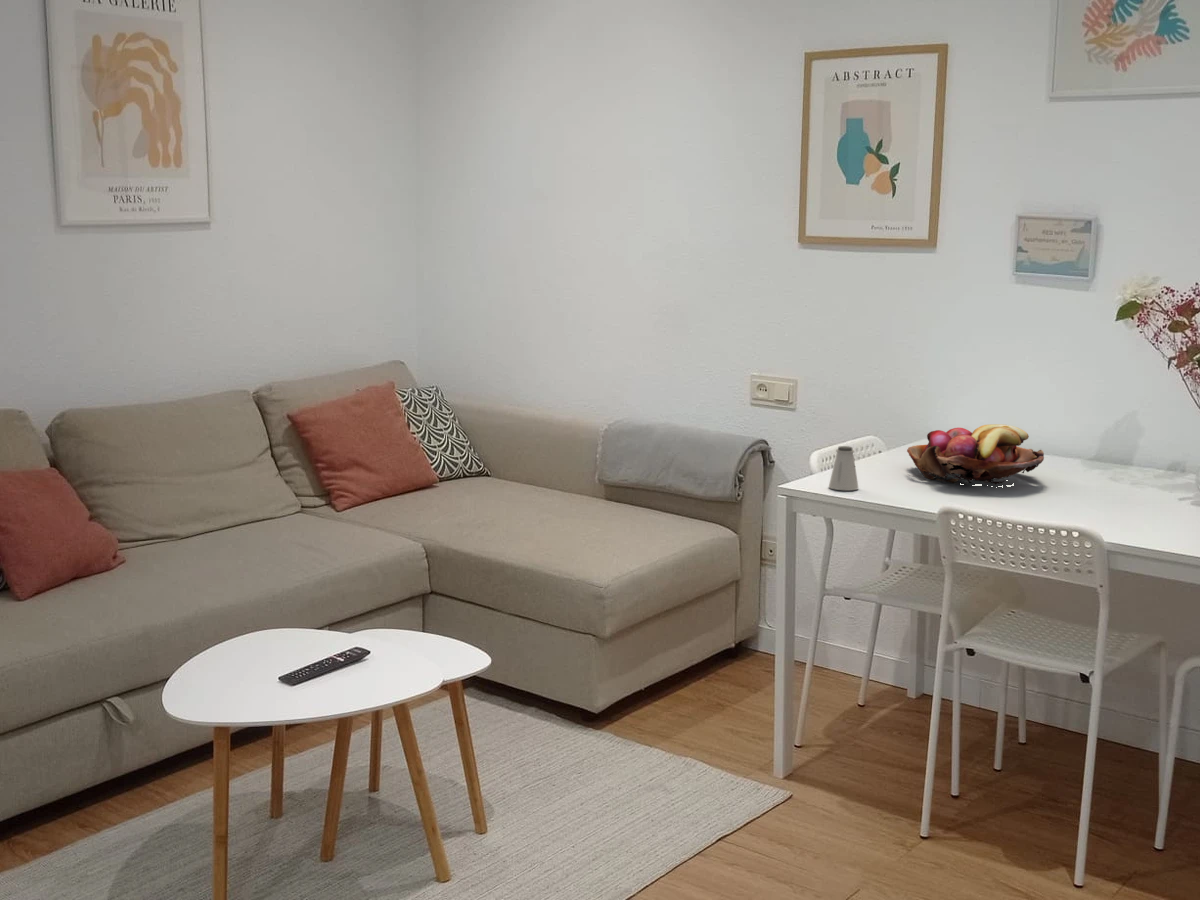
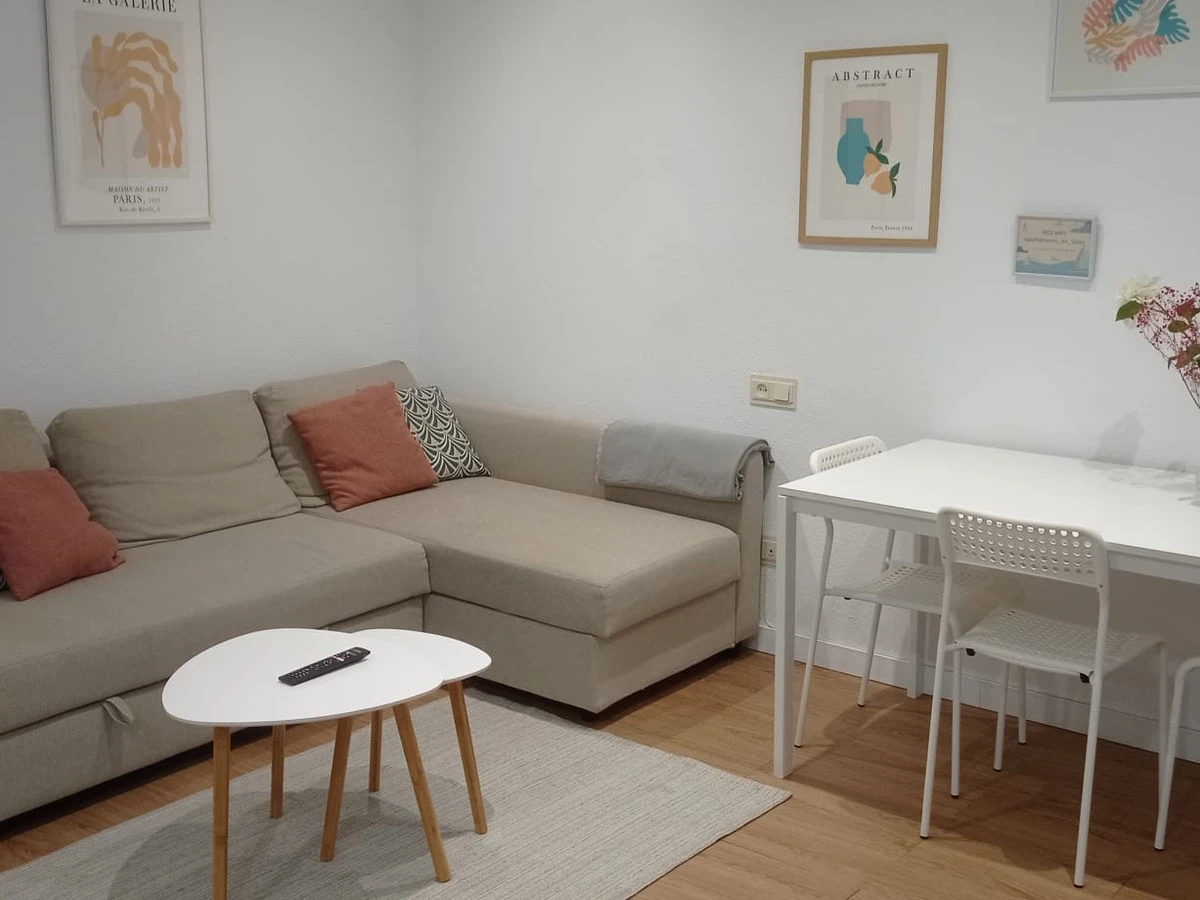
- saltshaker (844, 467)
- fruit basket (976, 452)
